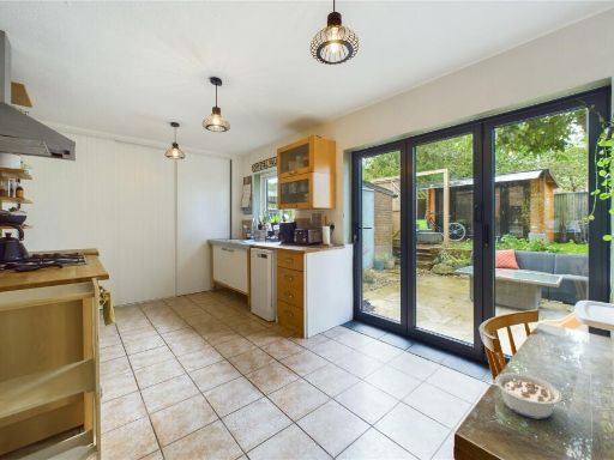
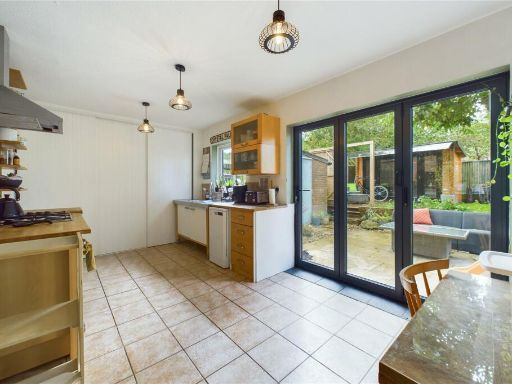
- legume (525, 395)
